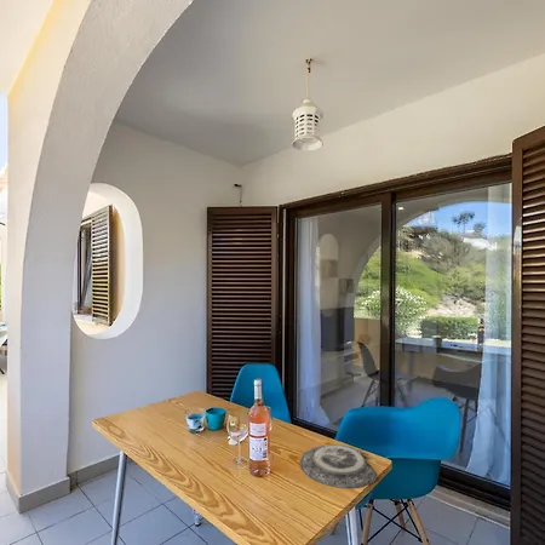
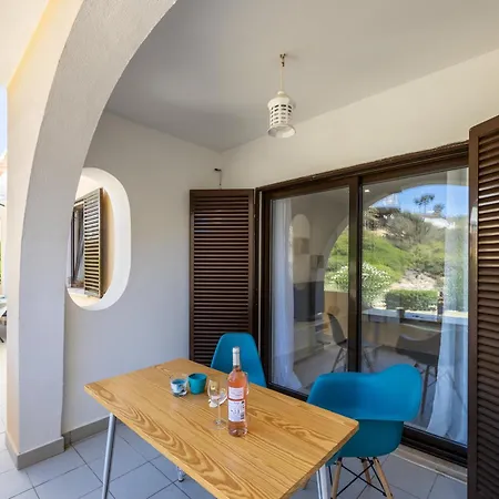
- plate (338, 460)
